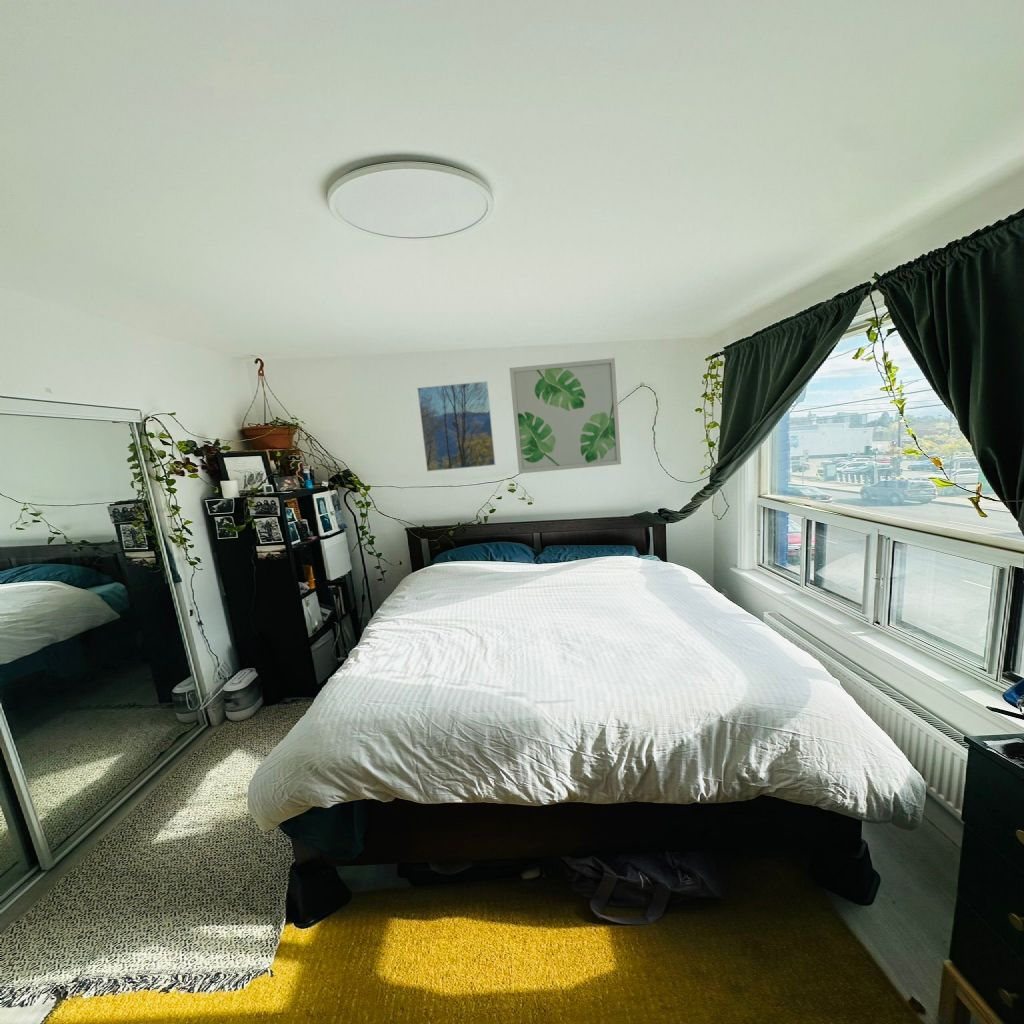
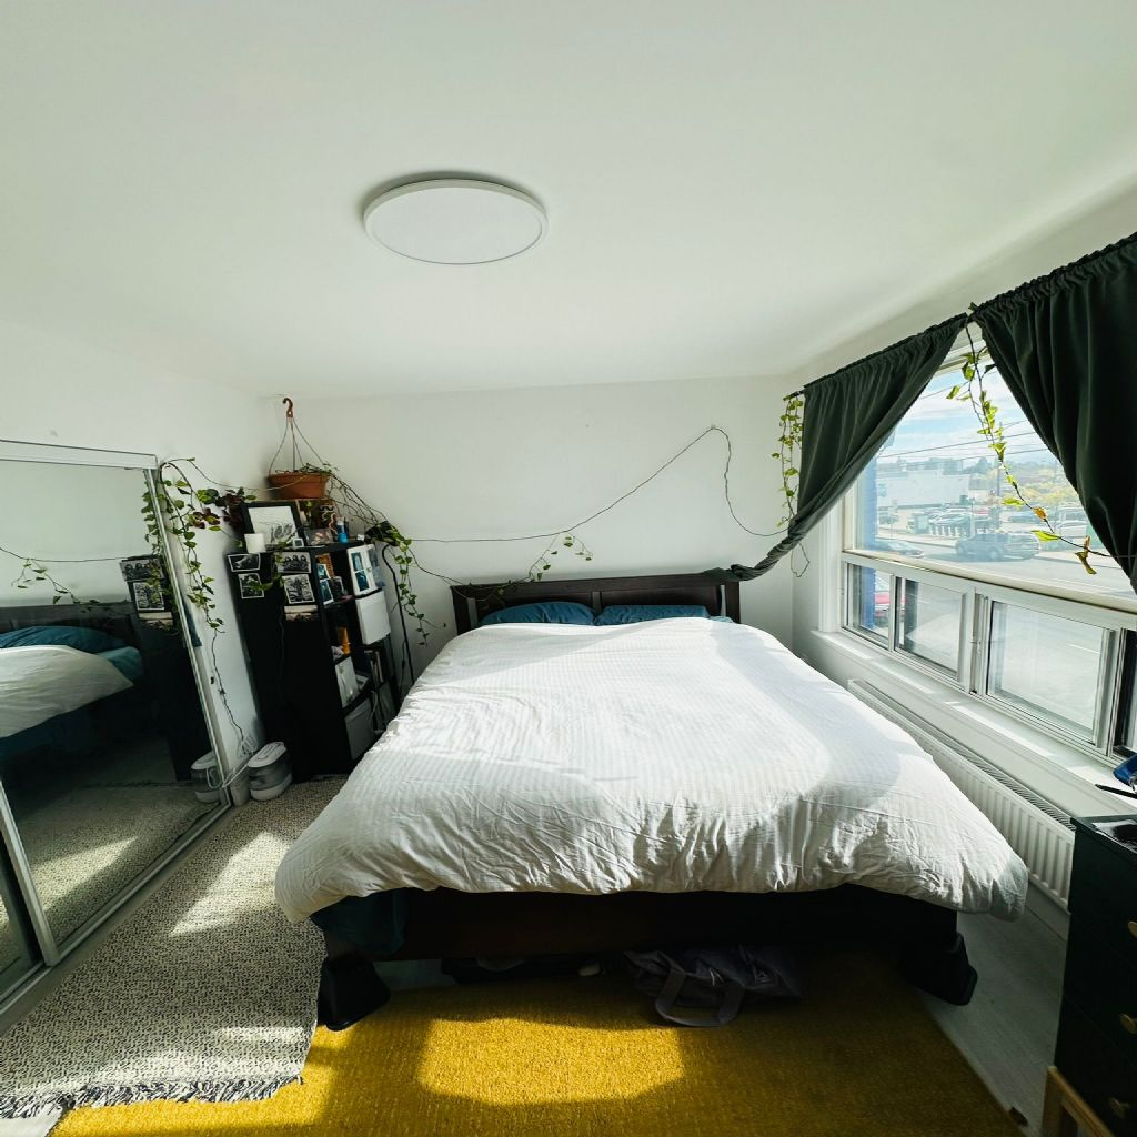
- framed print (457, 427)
- wall art (565, 416)
